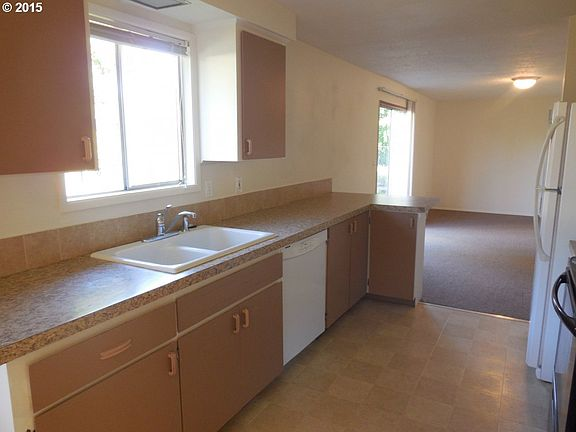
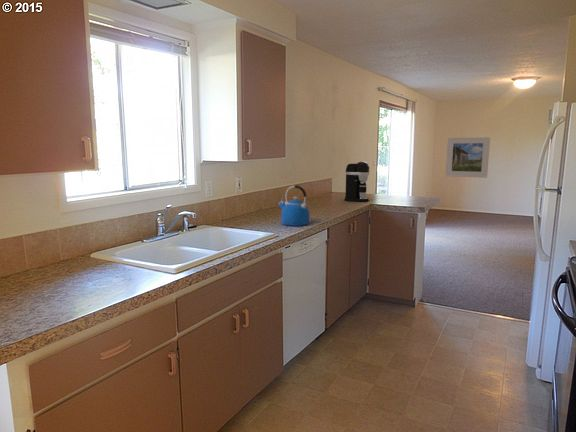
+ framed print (467, 157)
+ kettle (292, 204)
+ coffee maker (357, 181)
